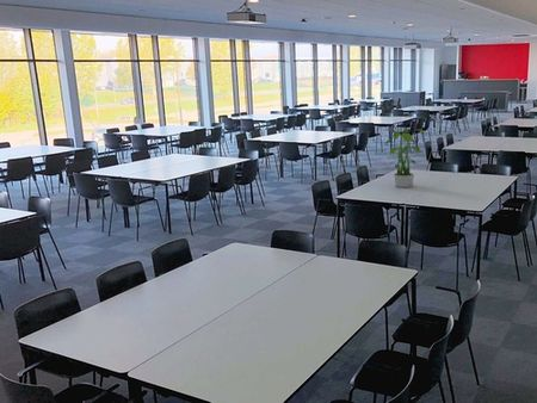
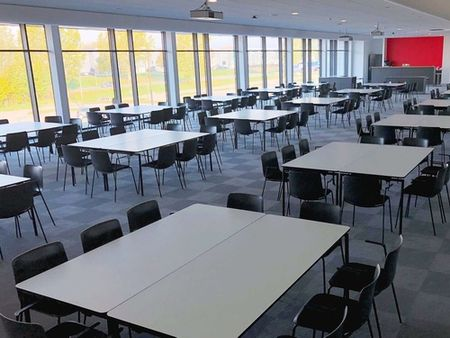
- potted plant (406, 157)
